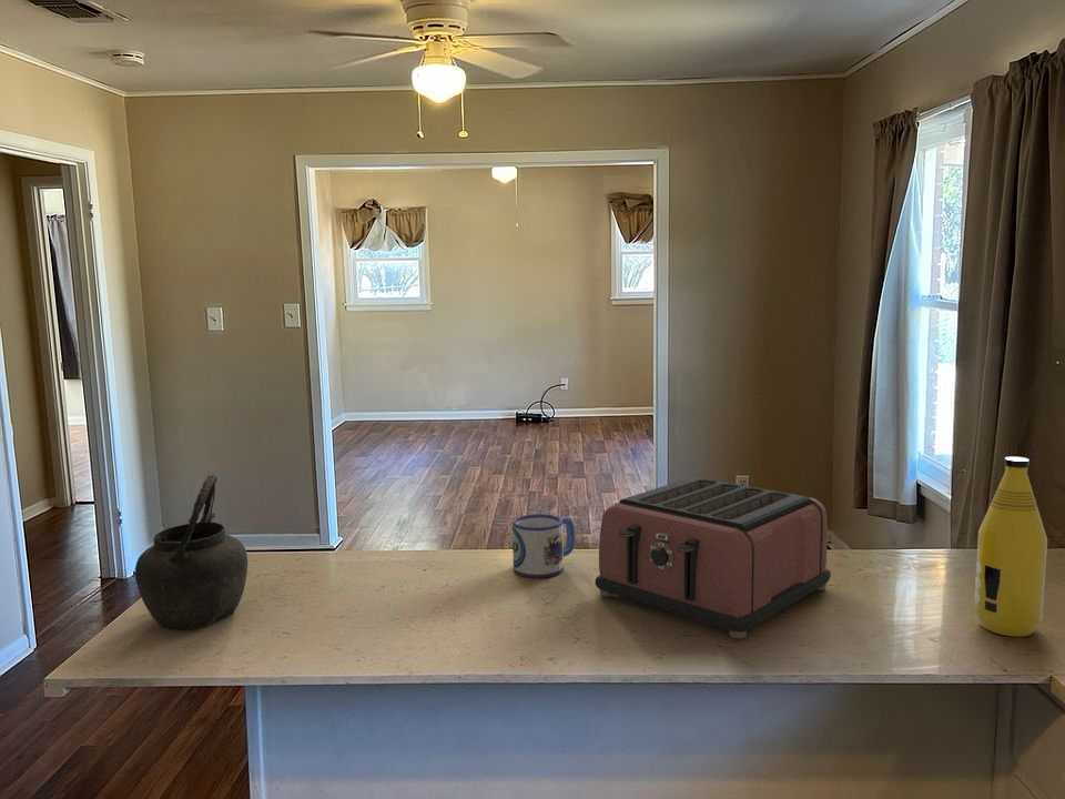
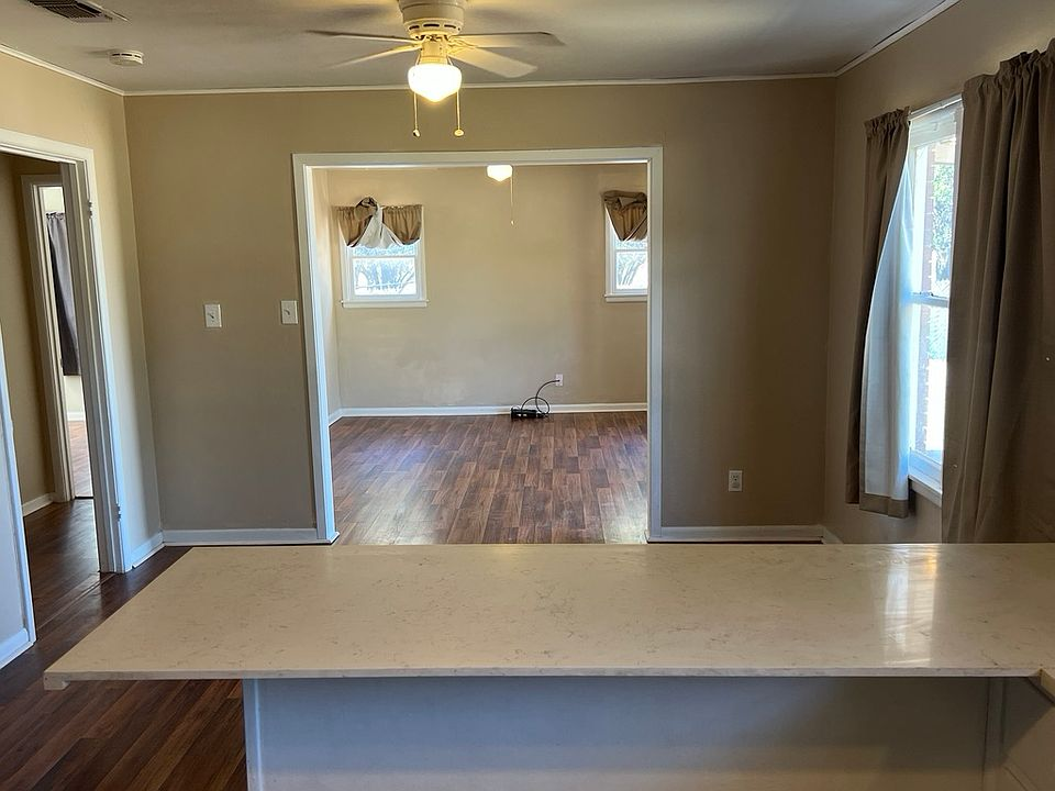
- toaster (708, 546)
- bottle (1011, 544)
- kettle (199, 542)
- mug (546, 543)
